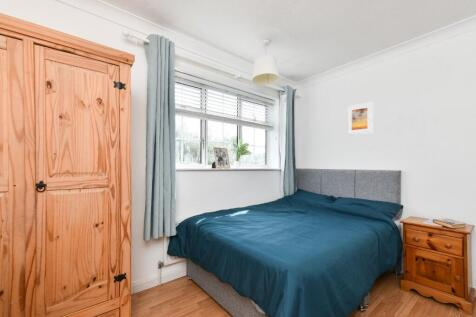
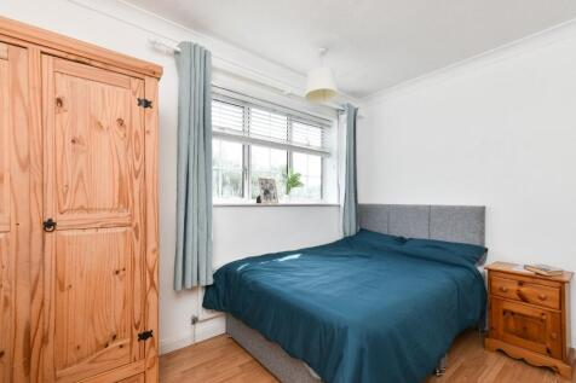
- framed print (359, 119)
